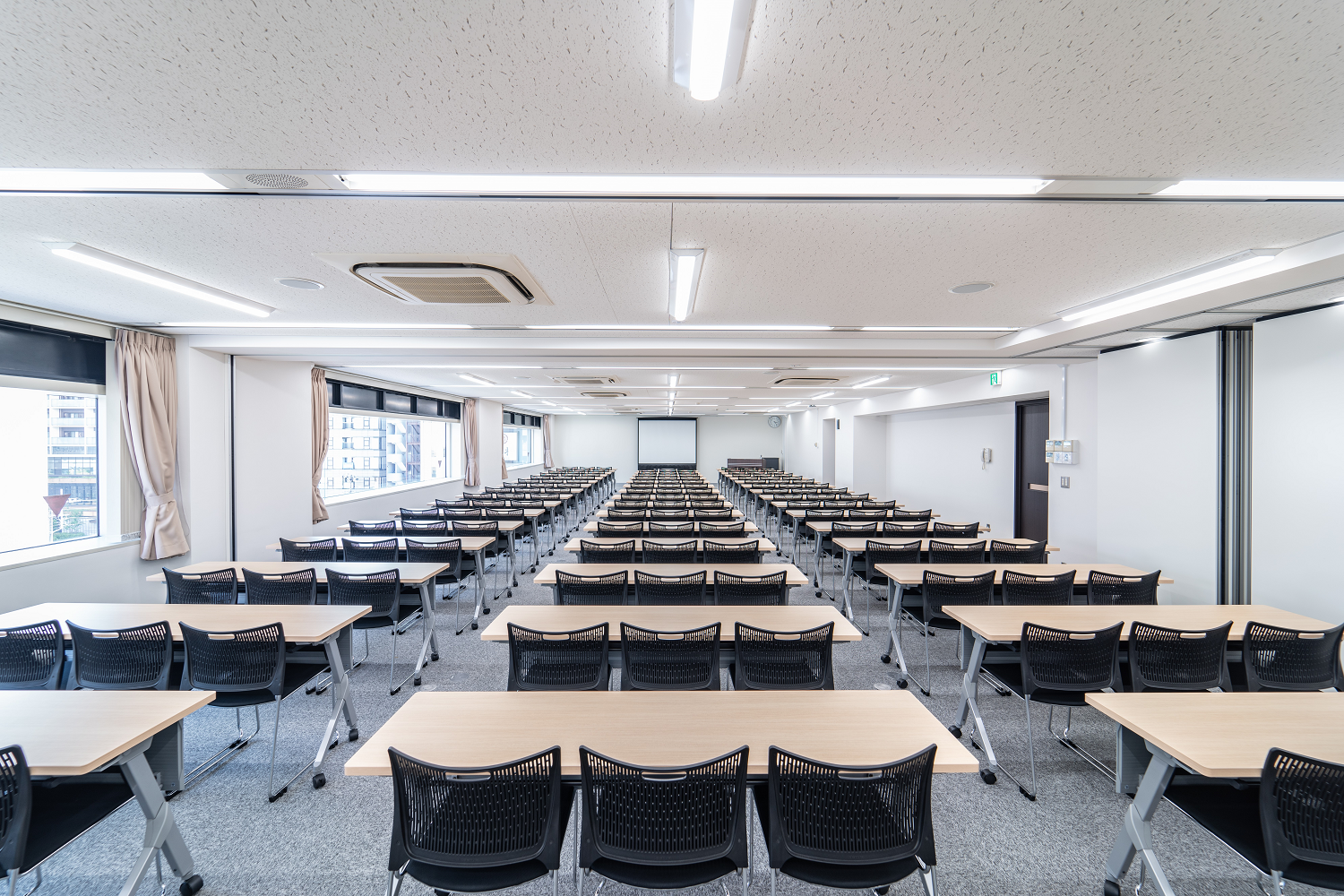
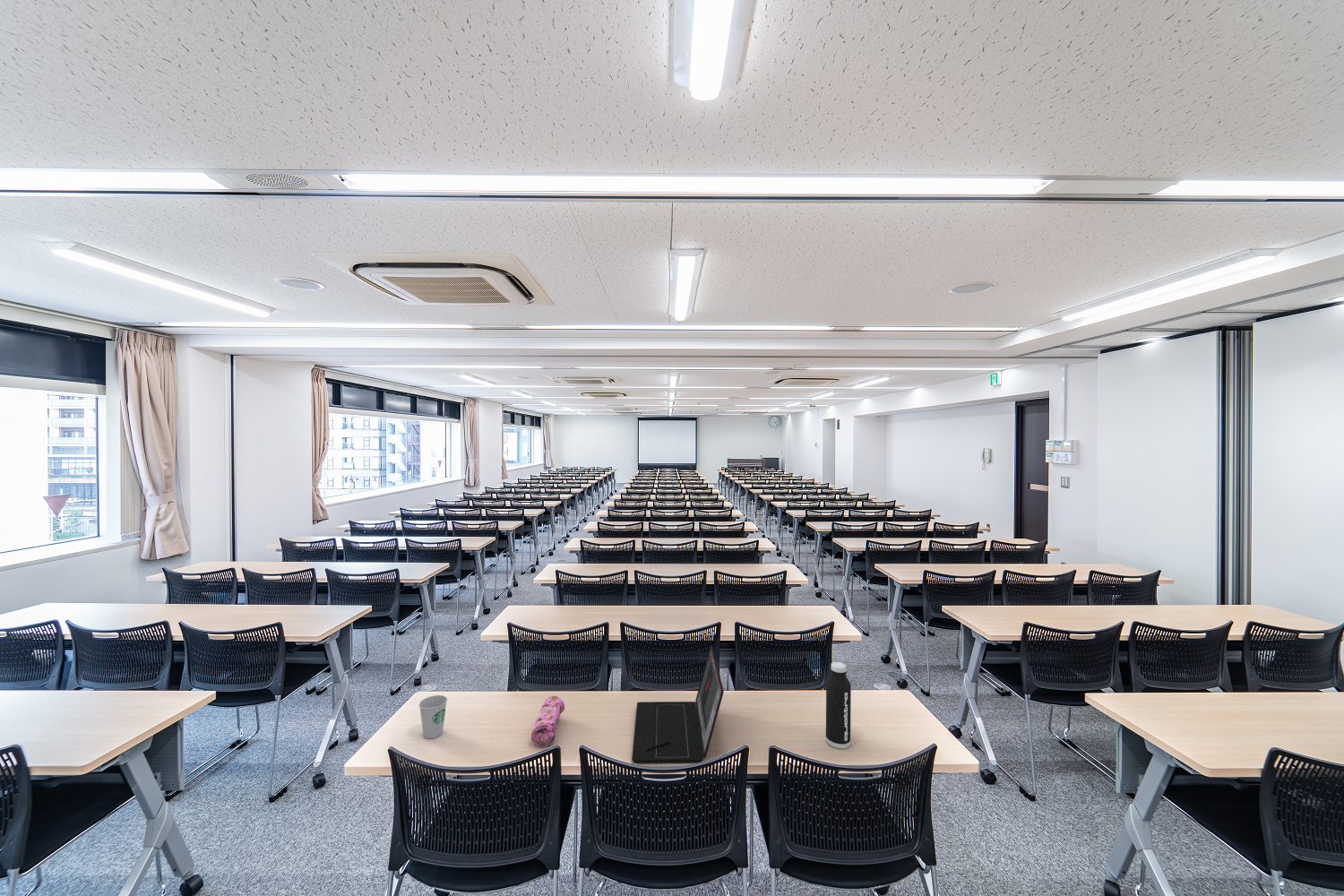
+ water bottle (838, 703)
+ pencil case (548, 719)
+ paper cup (433, 717)
+ laptop (676, 702)
